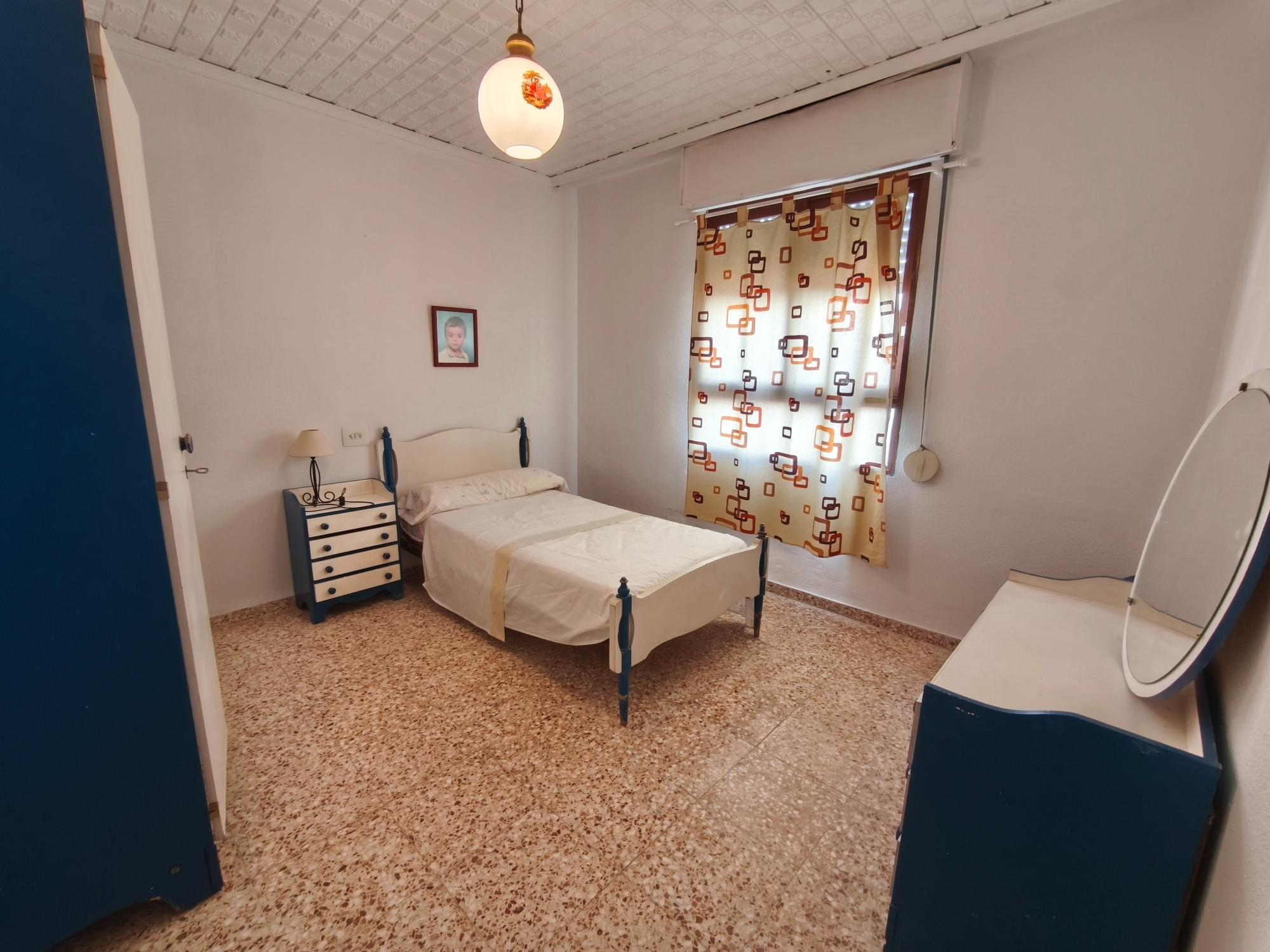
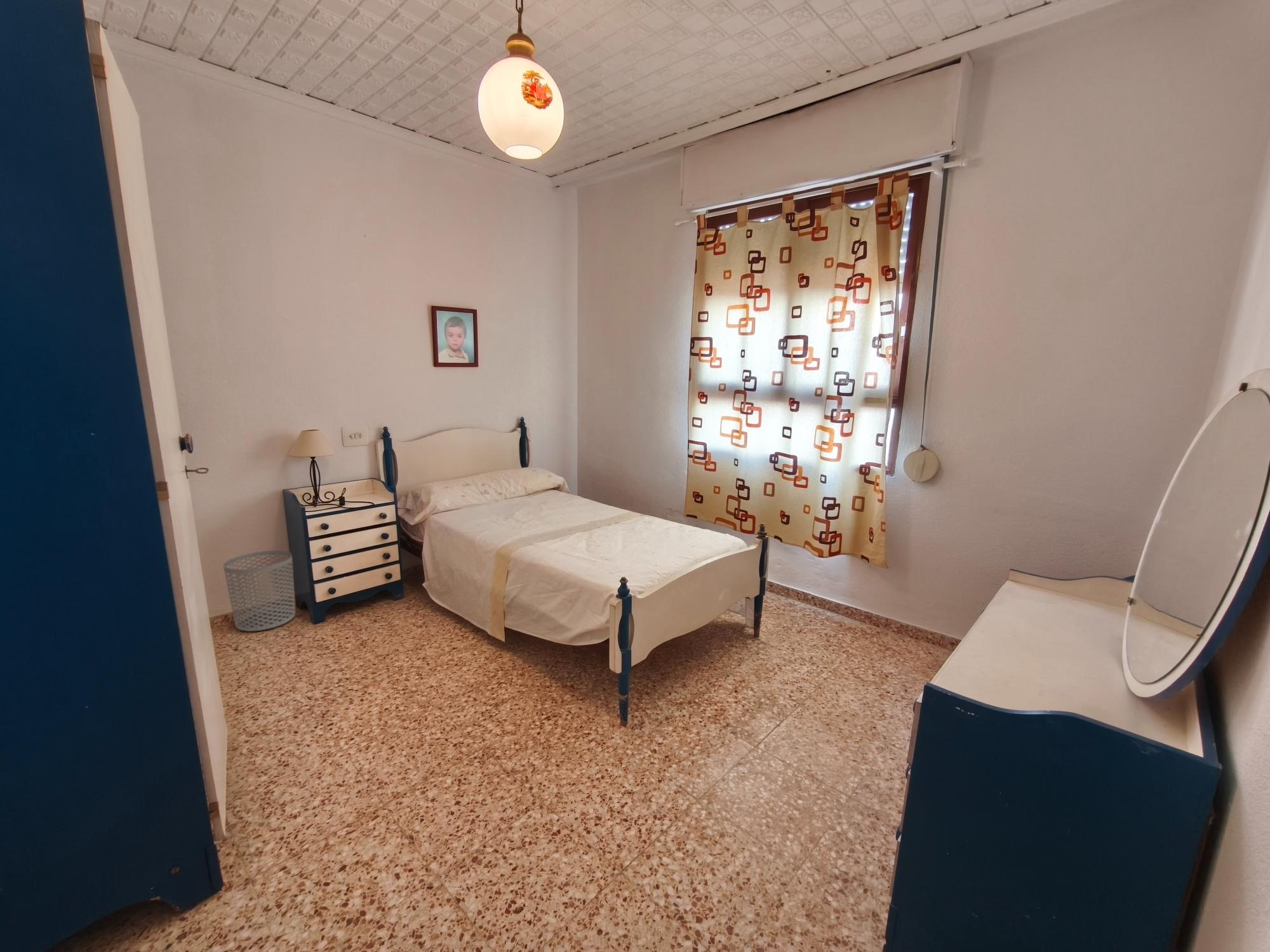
+ waste bin (262, 590)
